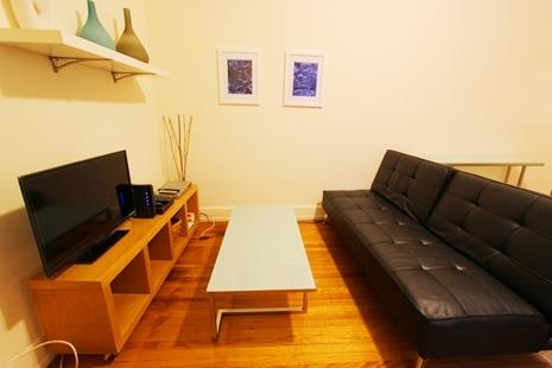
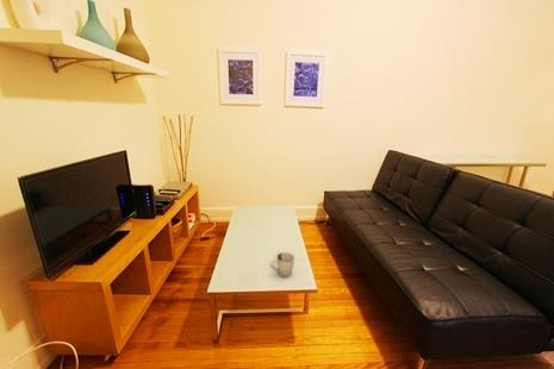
+ cup (281, 265)
